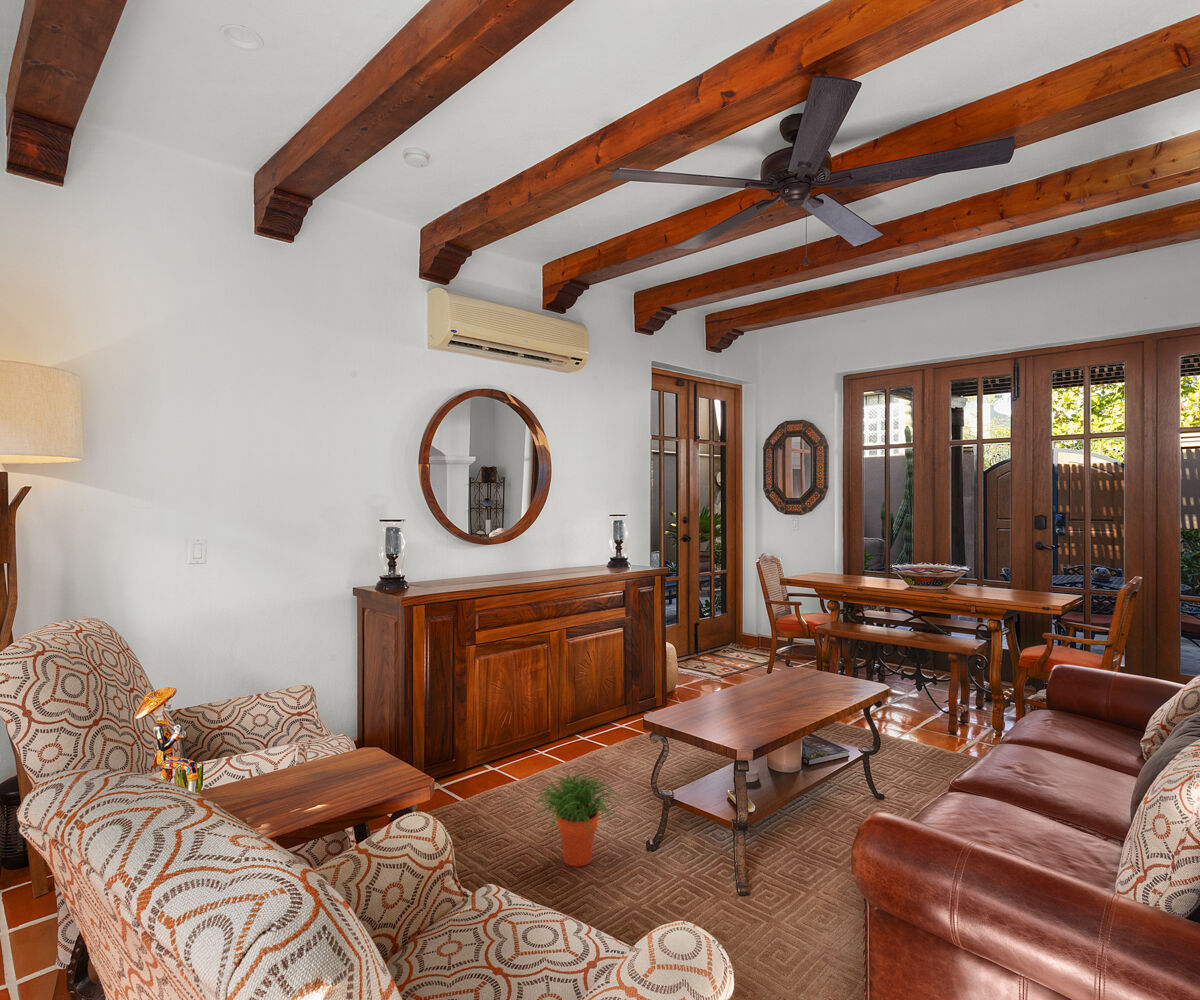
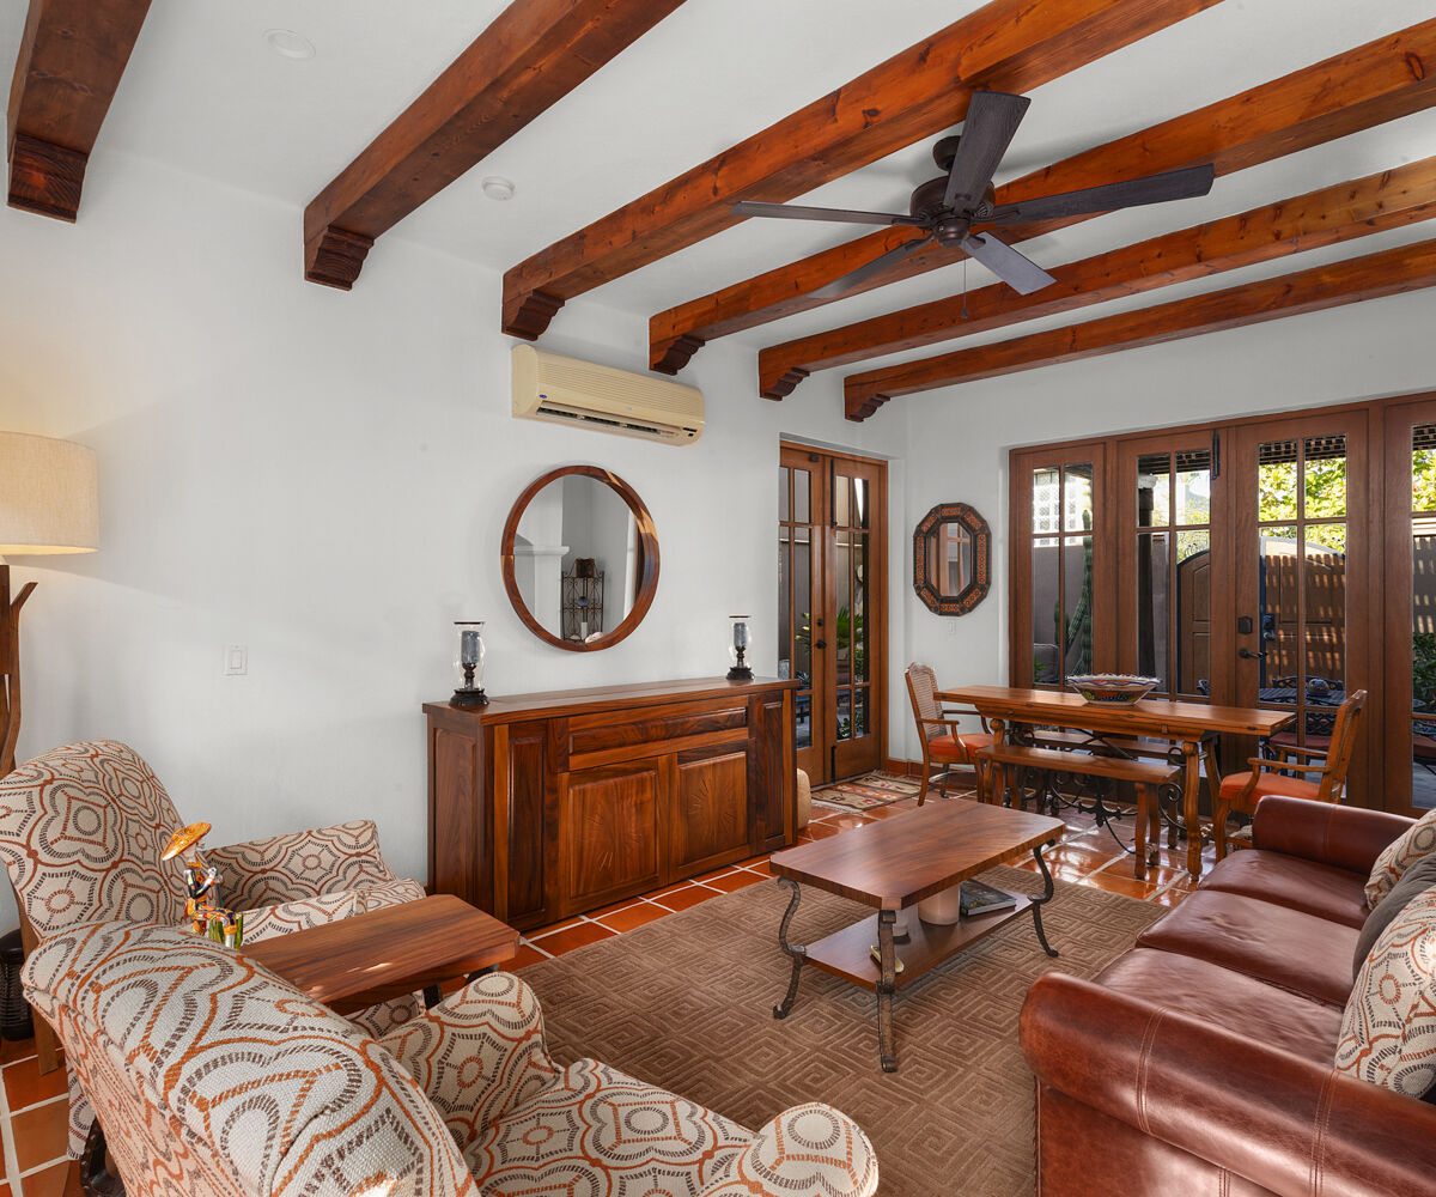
- potted plant (577, 817)
